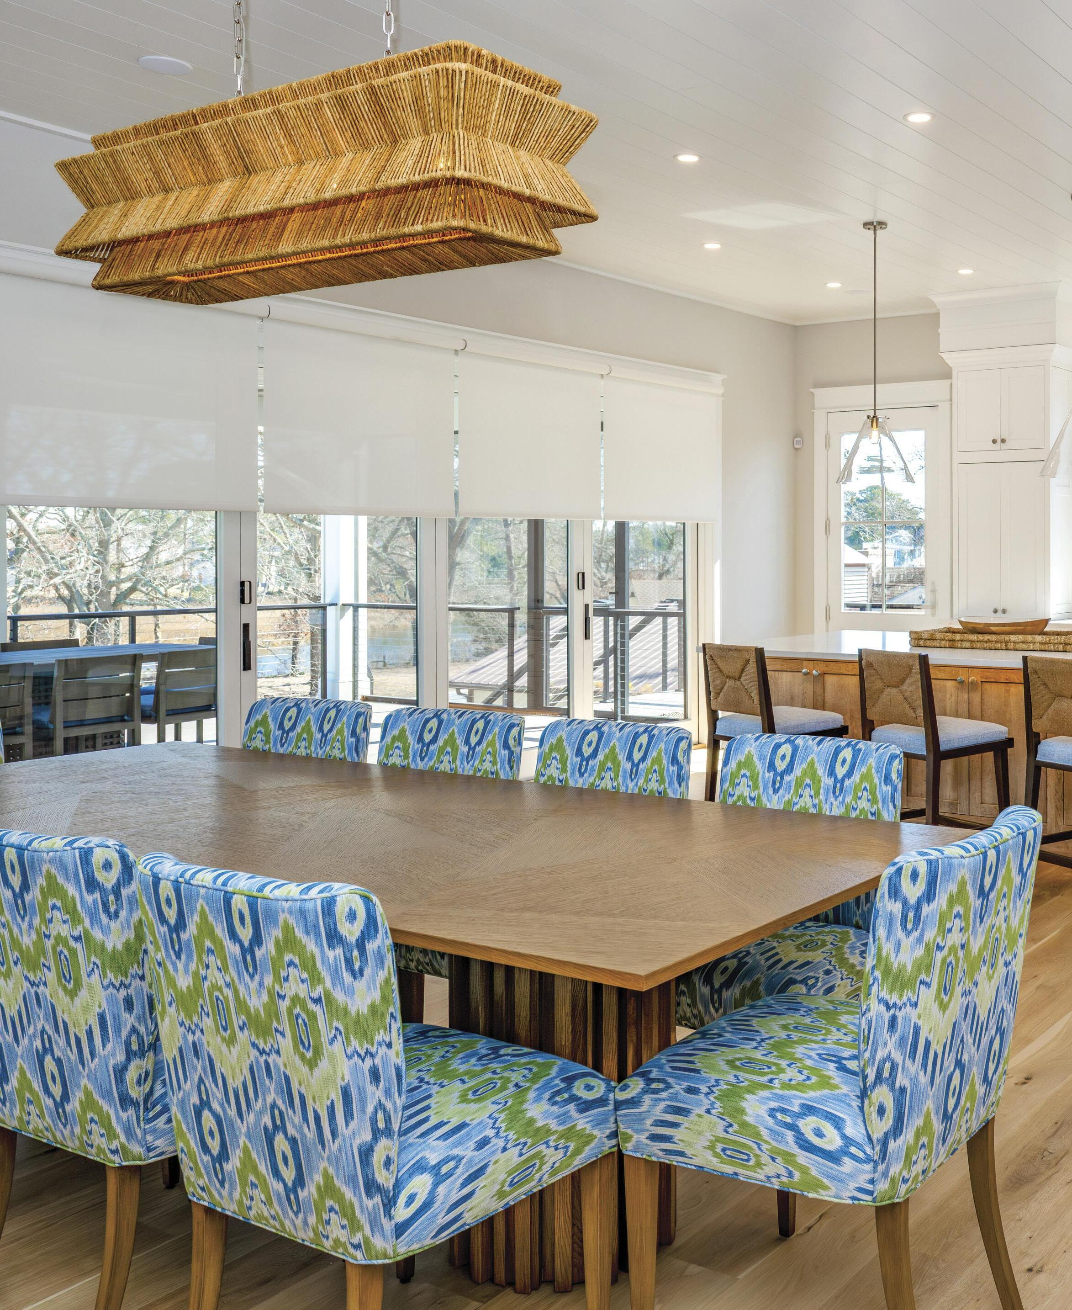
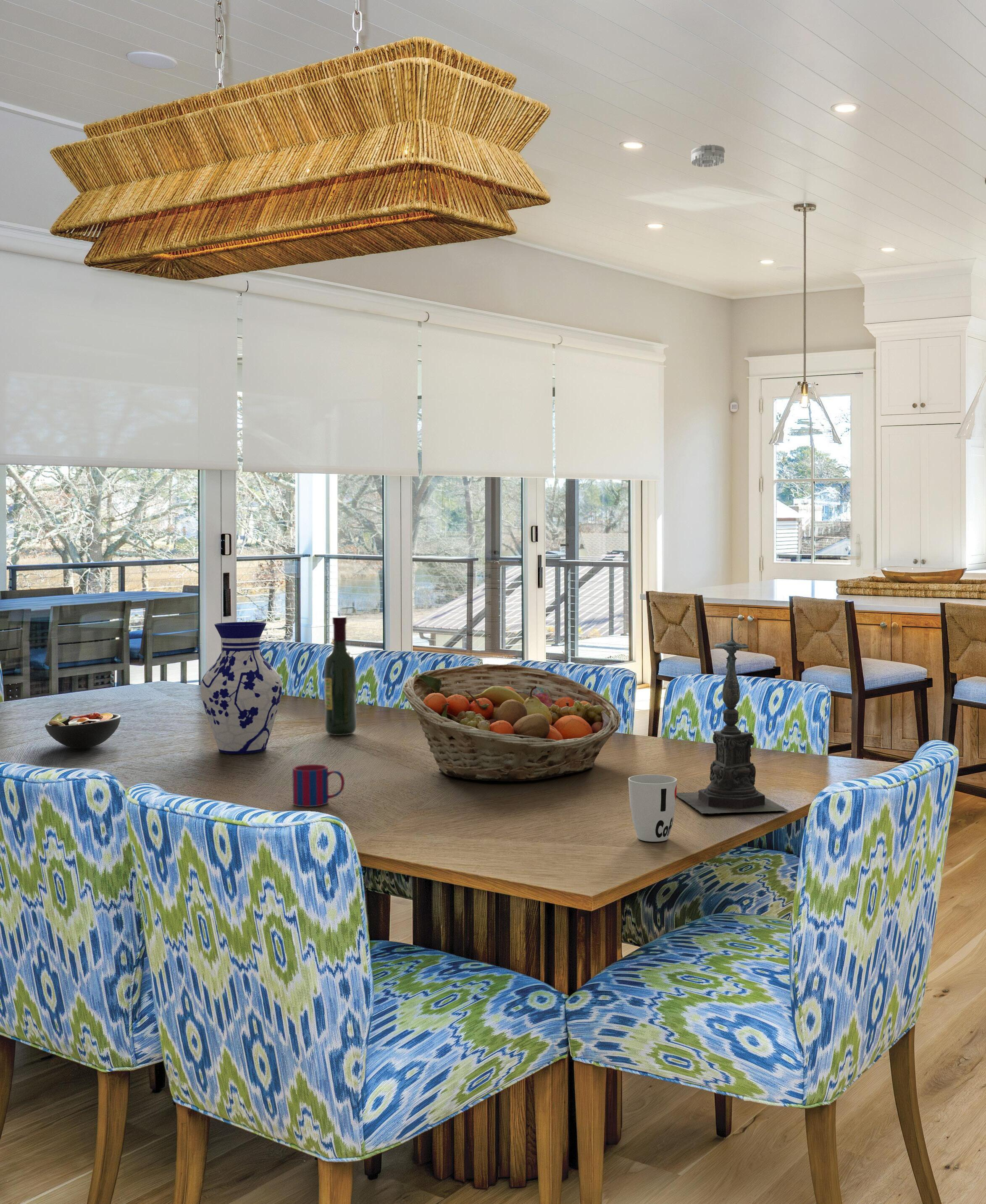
+ vase (241, 687)
+ cup (652, 808)
+ candle holder (728, 710)
+ wine bottle (340, 675)
+ fruit basket (512, 719)
+ mug (318, 786)
+ smoke detector (708, 155)
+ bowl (83, 730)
